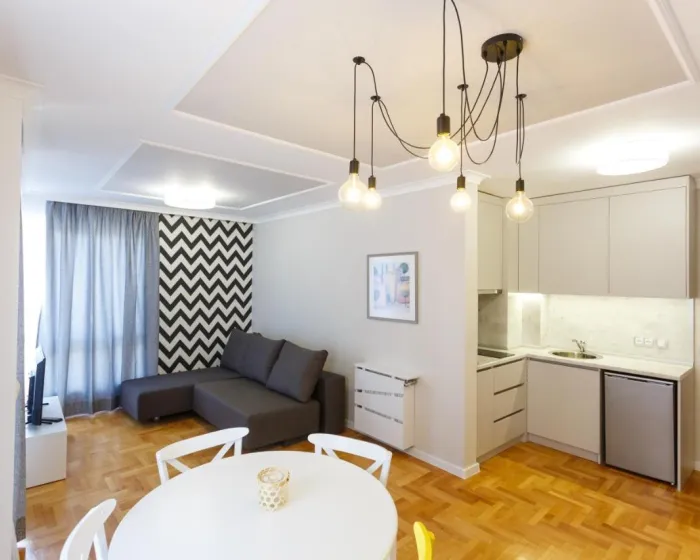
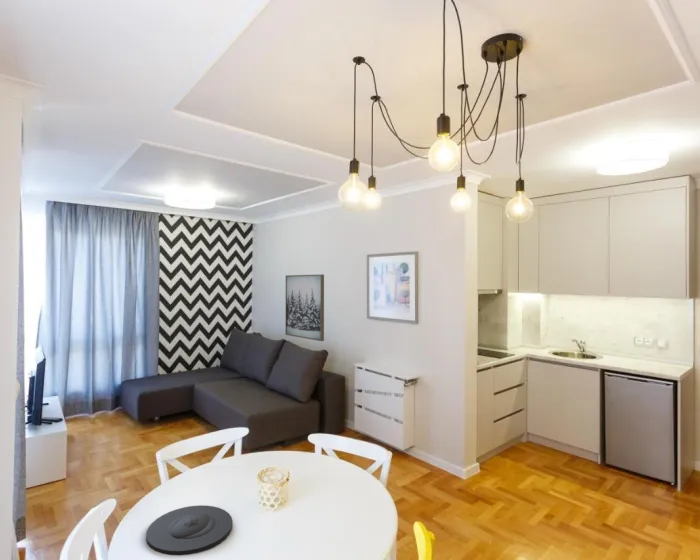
+ plate (190, 525)
+ wall art (303, 306)
